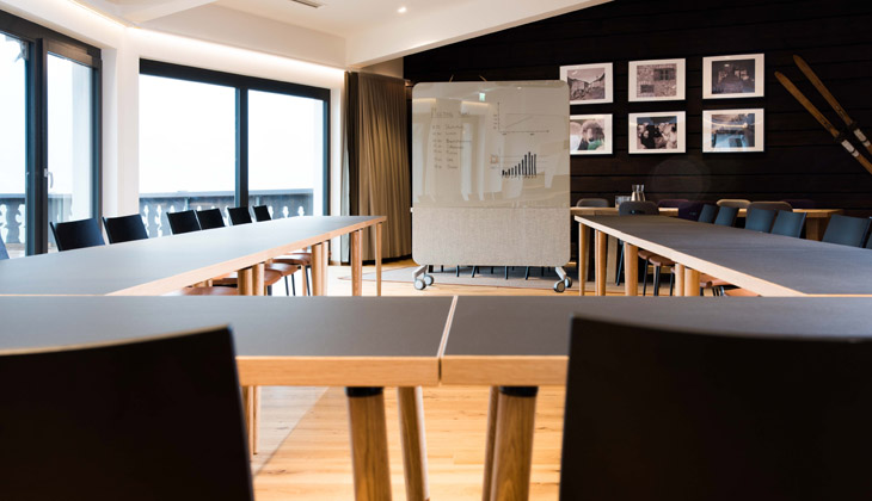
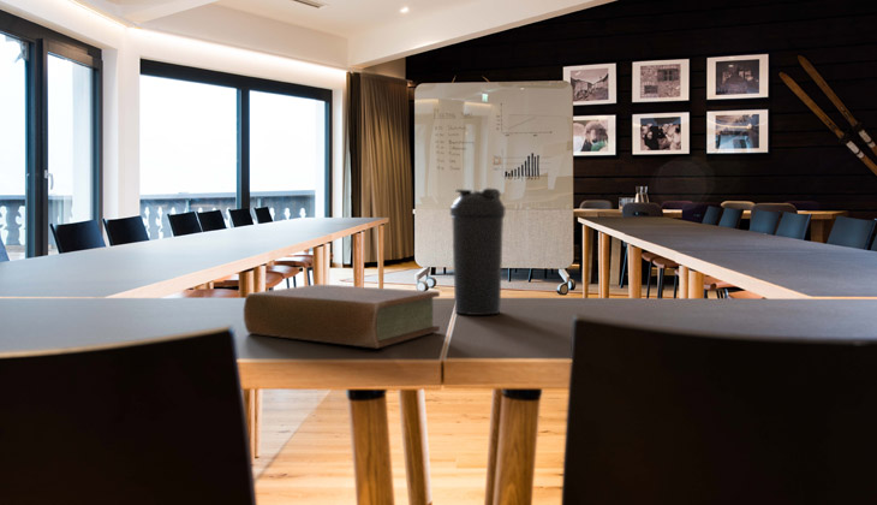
+ water bottle (477, 250)
+ book (342, 313)
